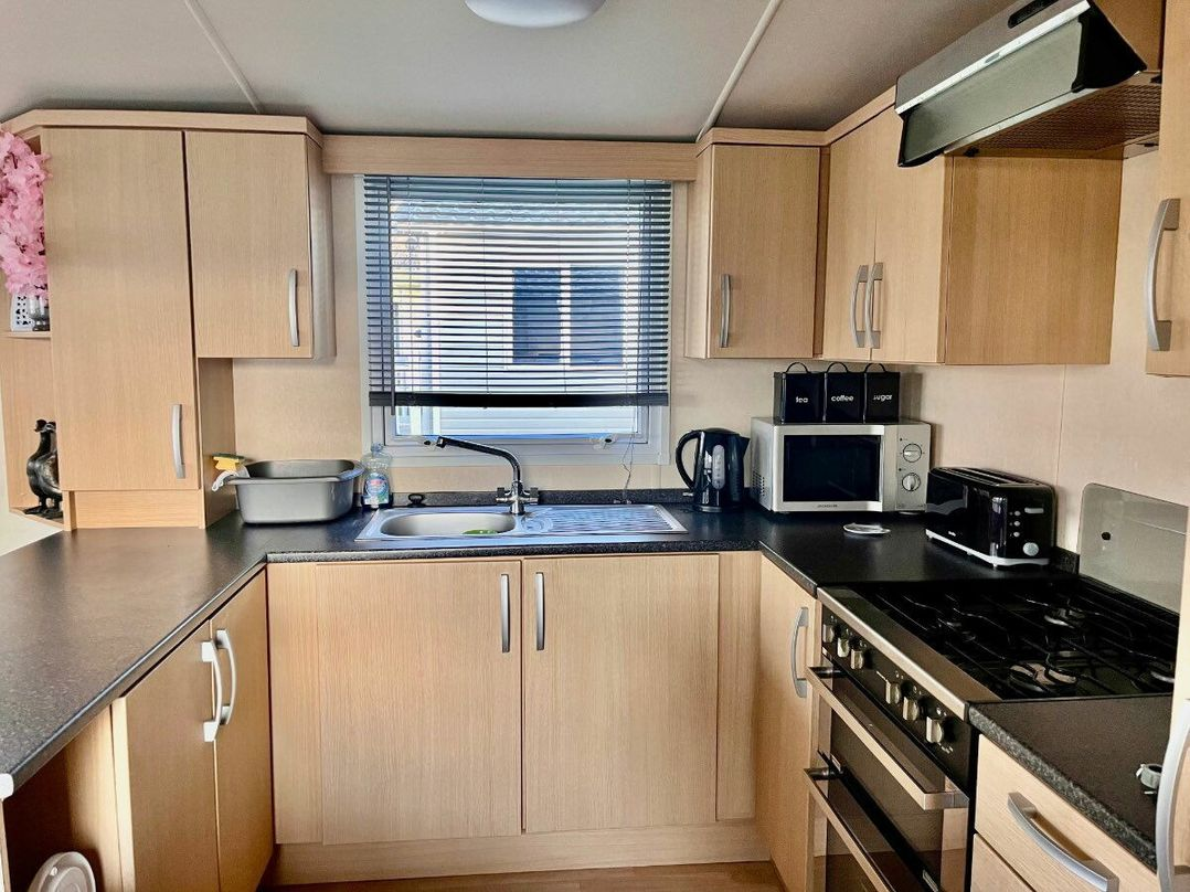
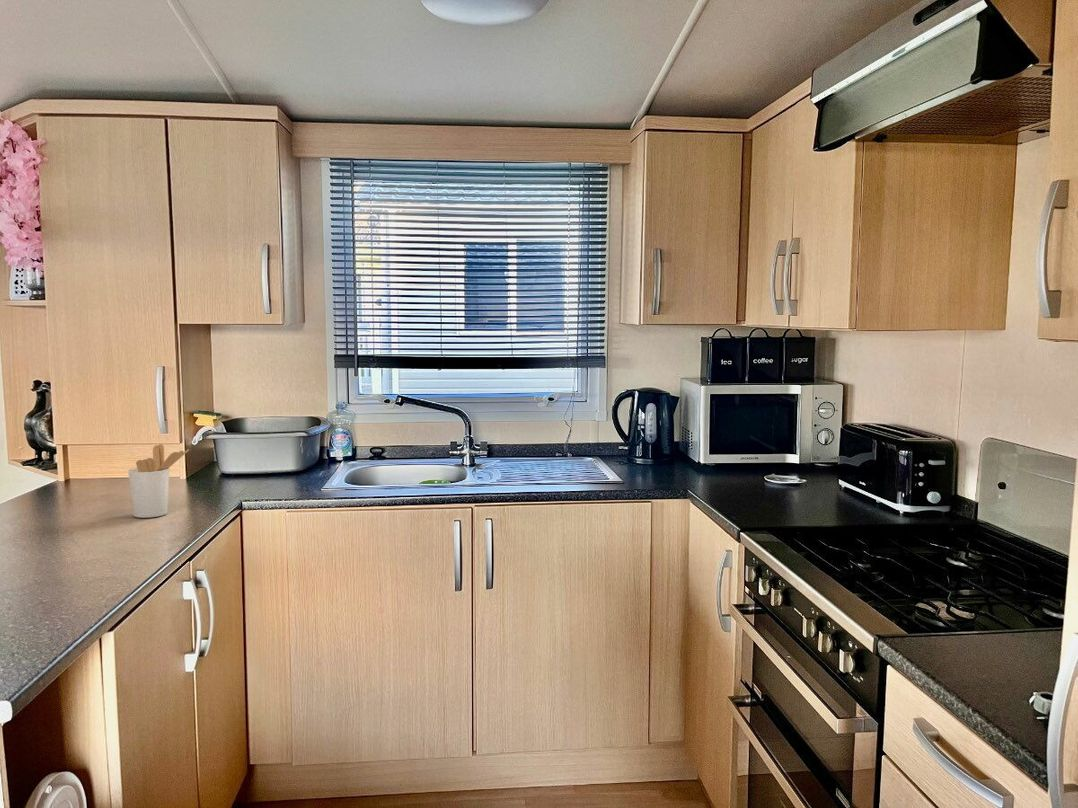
+ utensil holder (159, 480)
